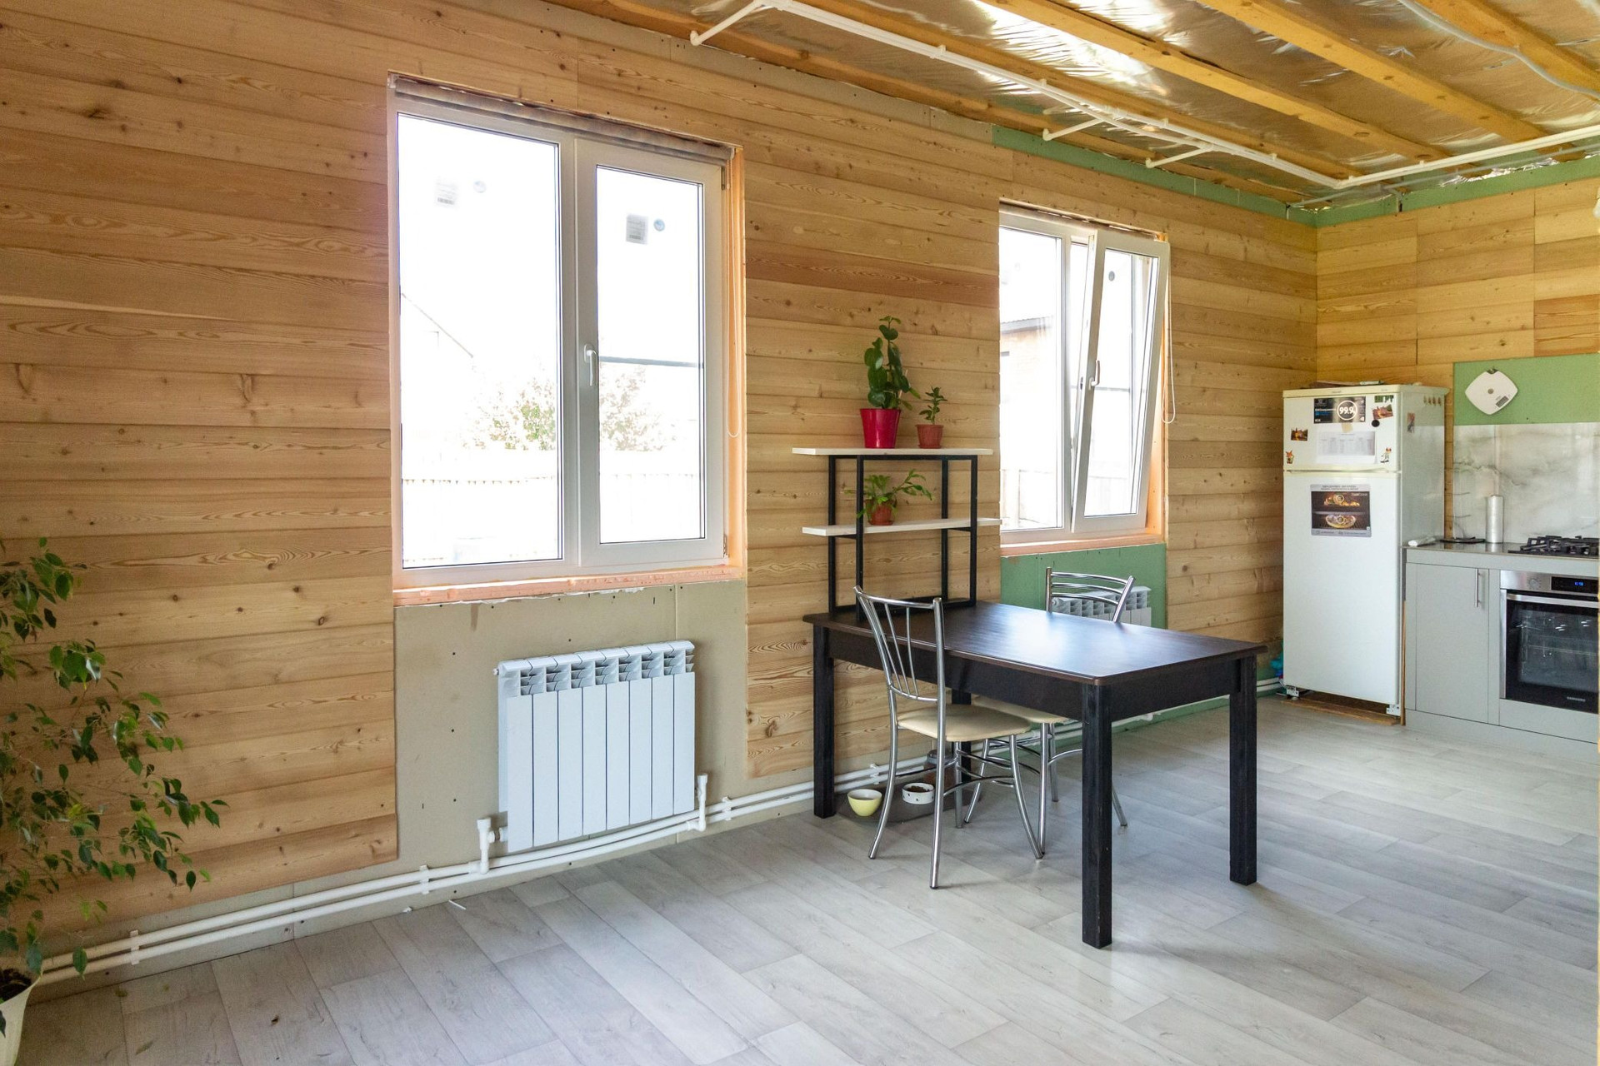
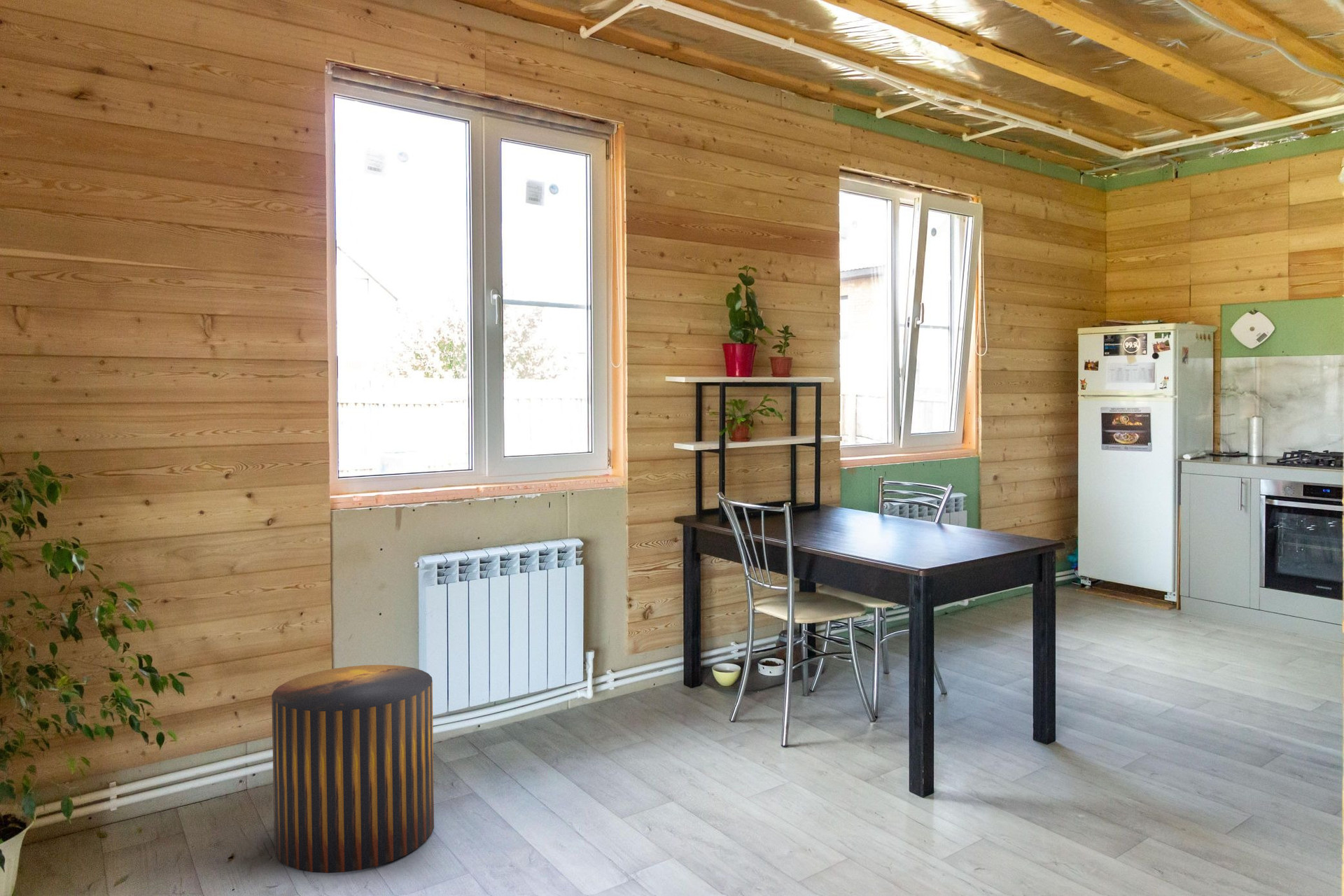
+ stool (355, 760)
